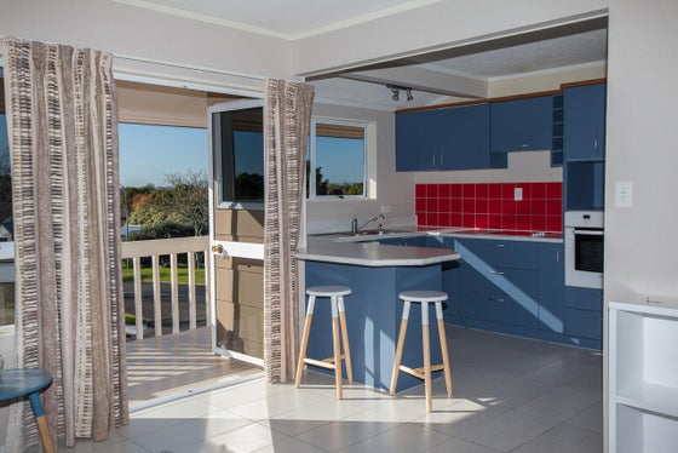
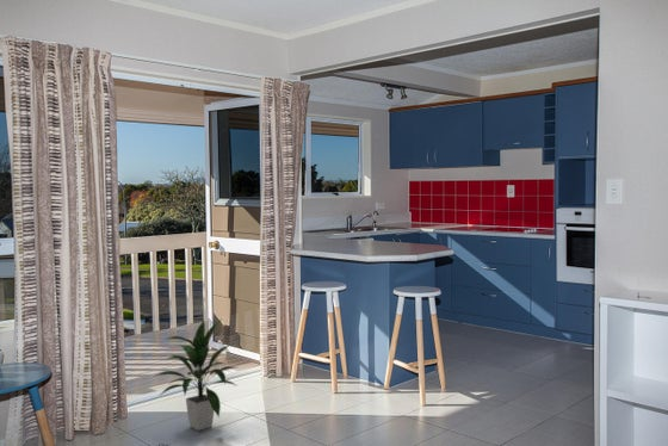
+ indoor plant (199, 374)
